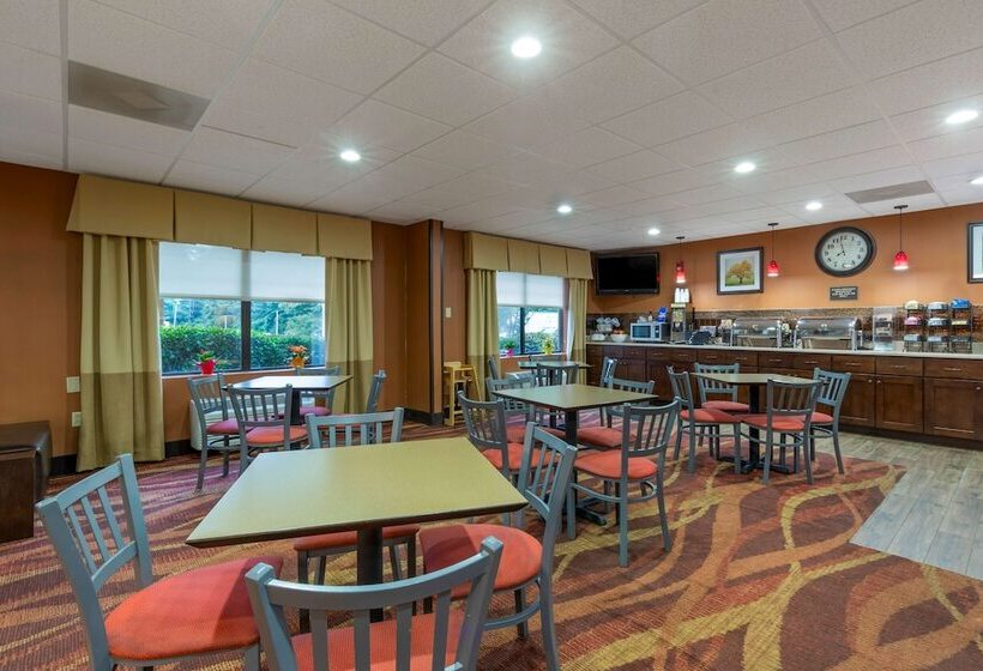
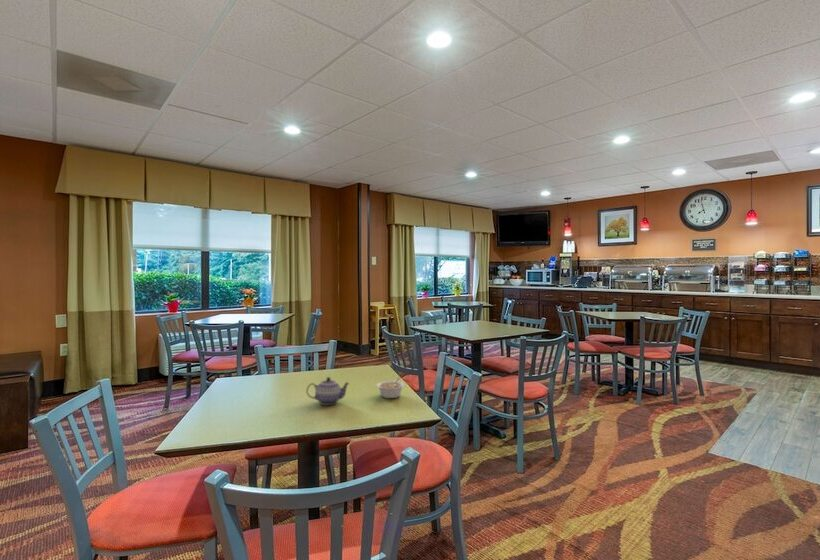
+ legume (390, 388)
+ teapot (328, 390)
